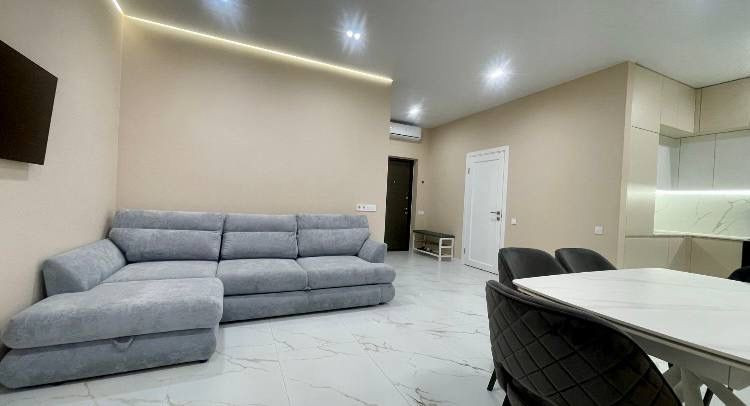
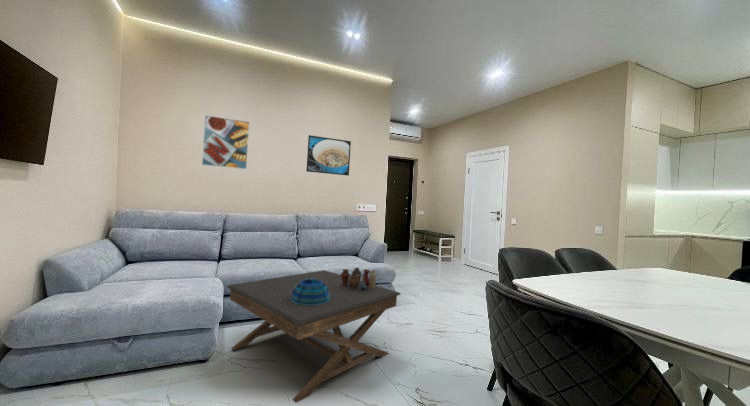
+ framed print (226, 142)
+ coffee table (313, 319)
+ vase (358, 277)
+ decorative bowl (311, 288)
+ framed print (329, 155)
